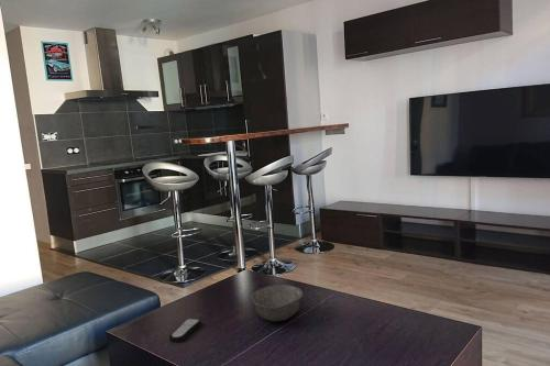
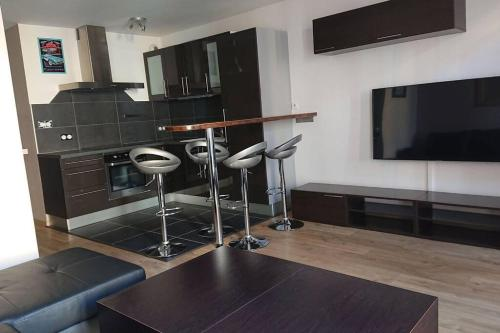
- remote control (185, 329)
- bowl (277, 306)
